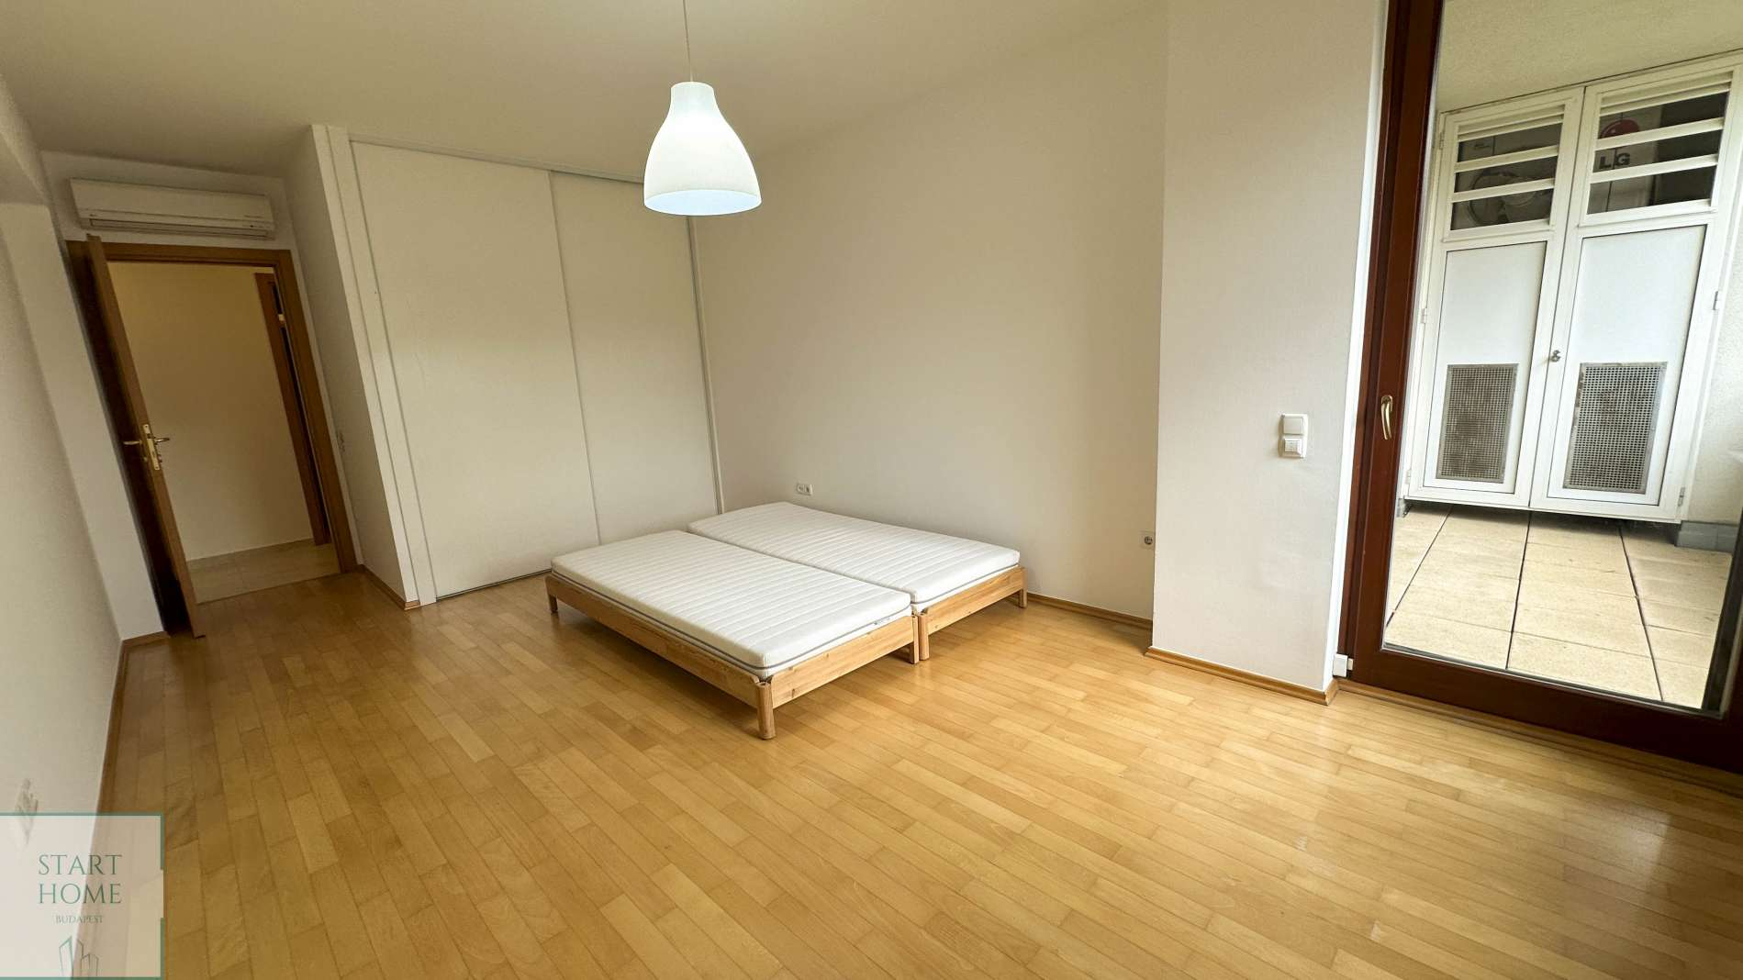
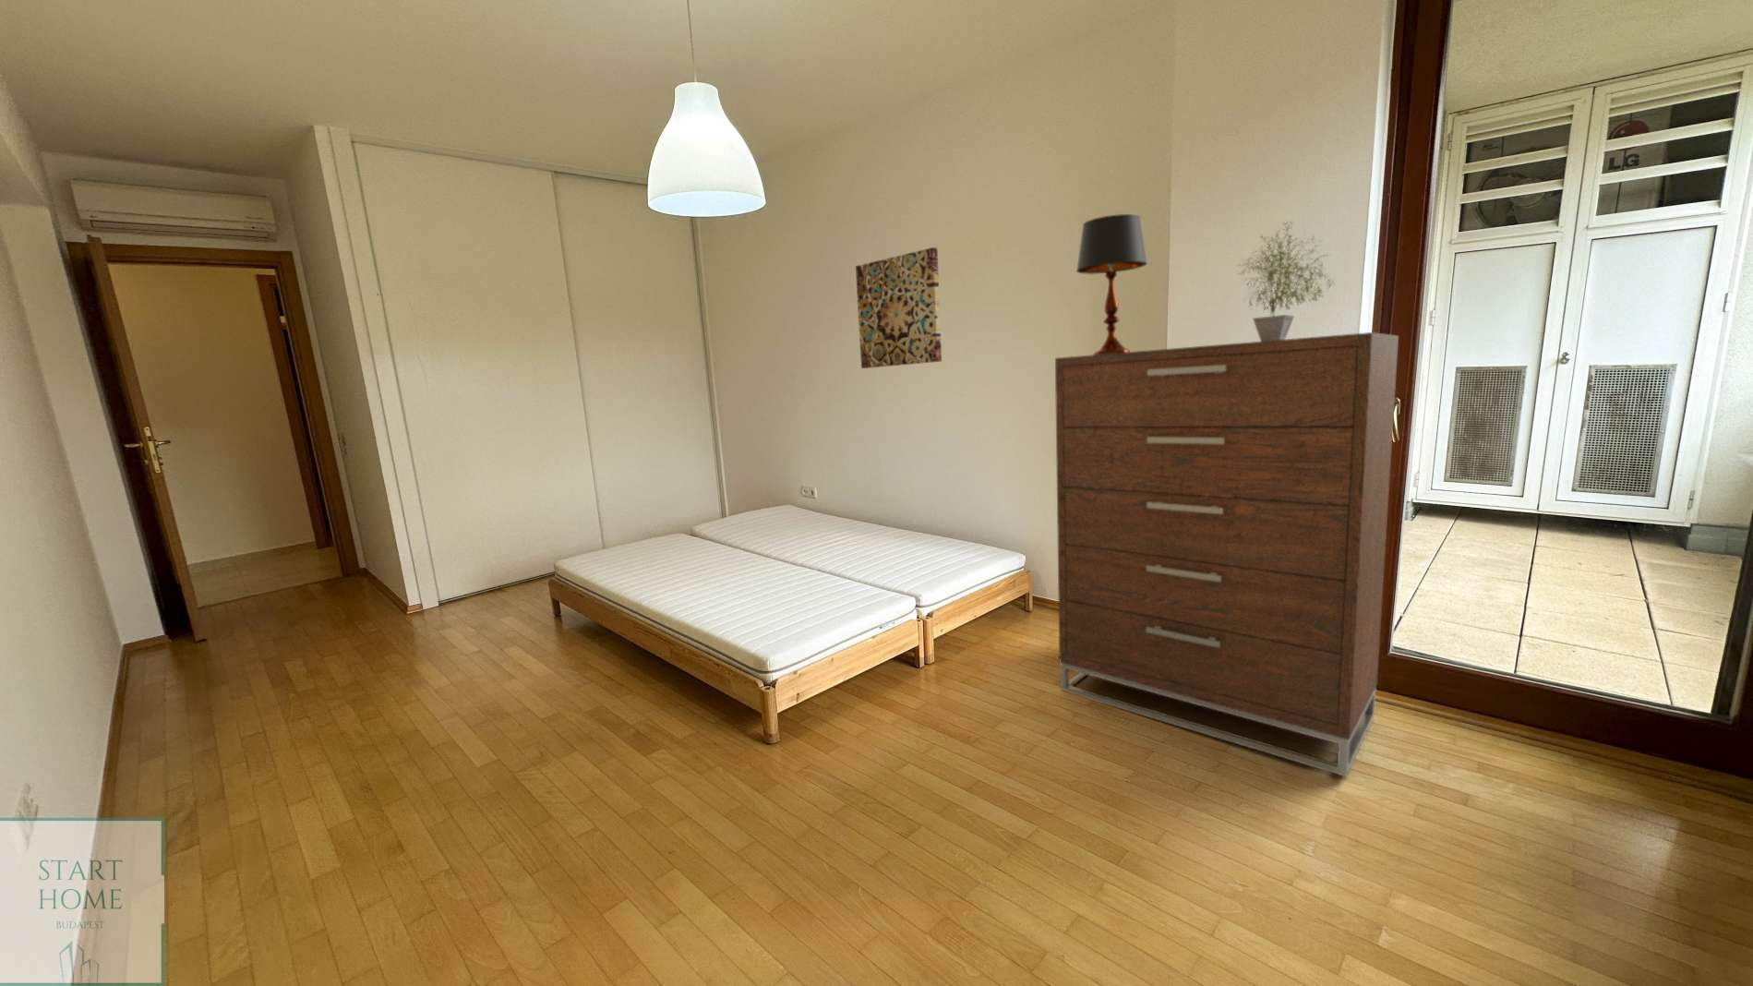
+ wall art (896, 311)
+ potted plant (1282, 283)
+ dresser (1209, 532)
+ table lamp (1110, 289)
